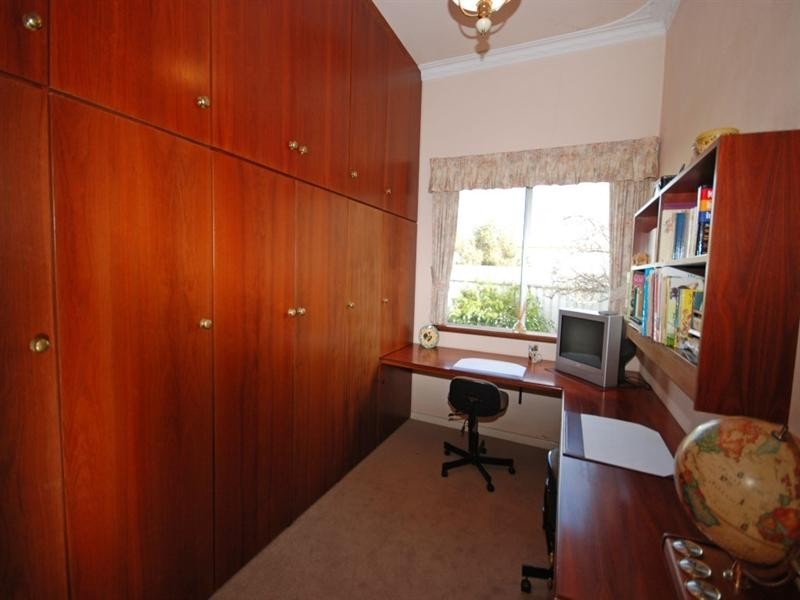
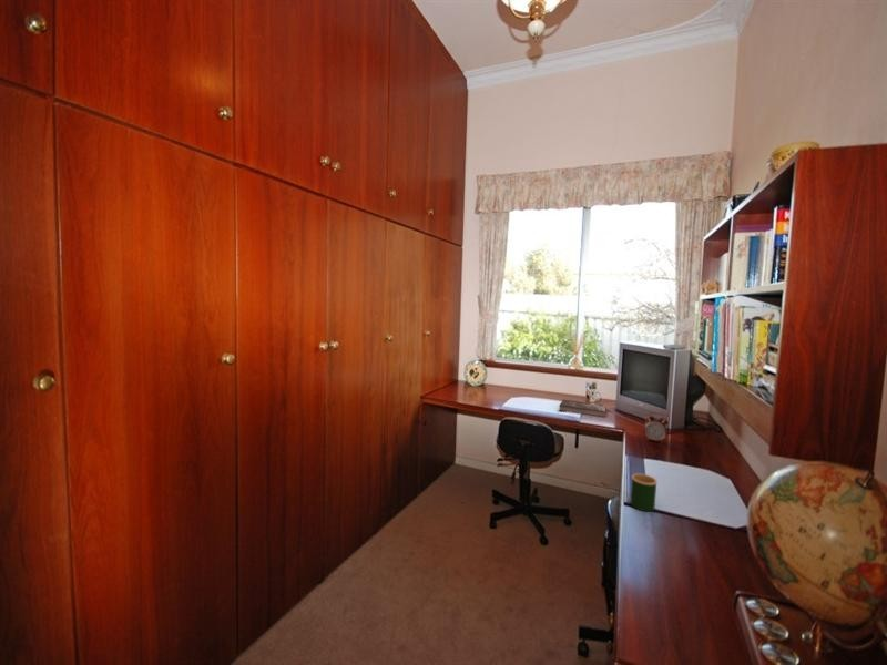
+ book (582, 407)
+ mug (643, 490)
+ alarm clock (655, 427)
